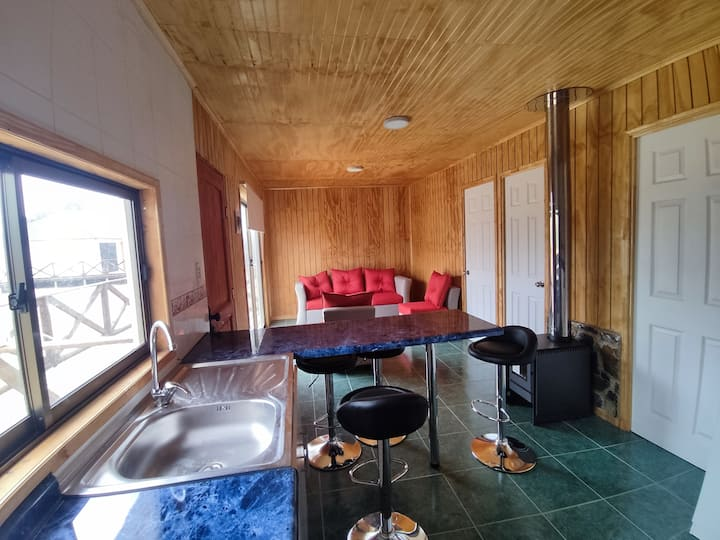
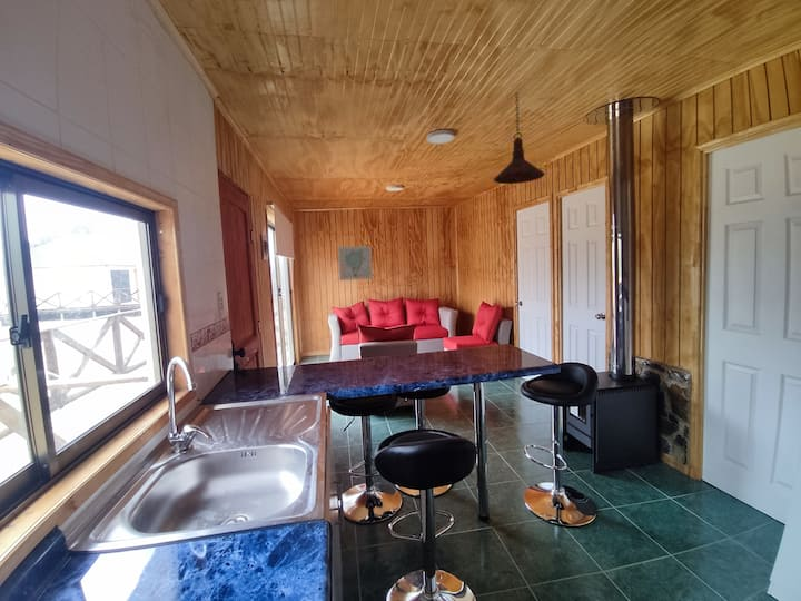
+ wall art (355, 263)
+ pendant light (517, 137)
